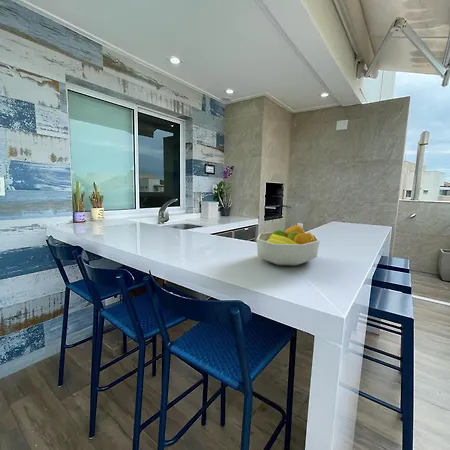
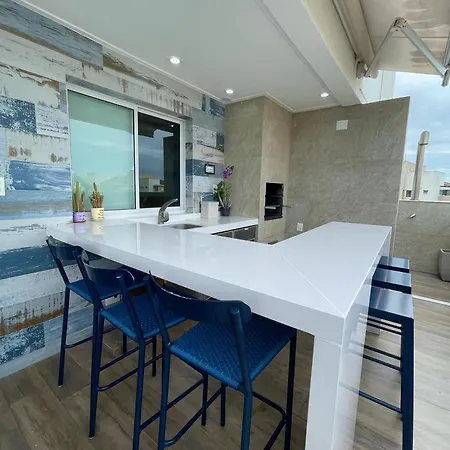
- fruit bowl (287, 242)
